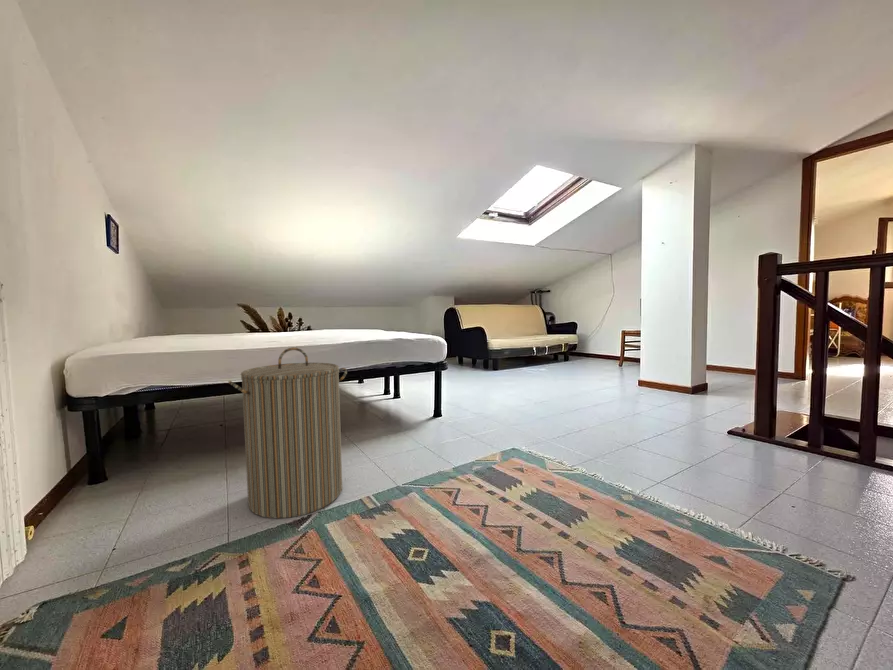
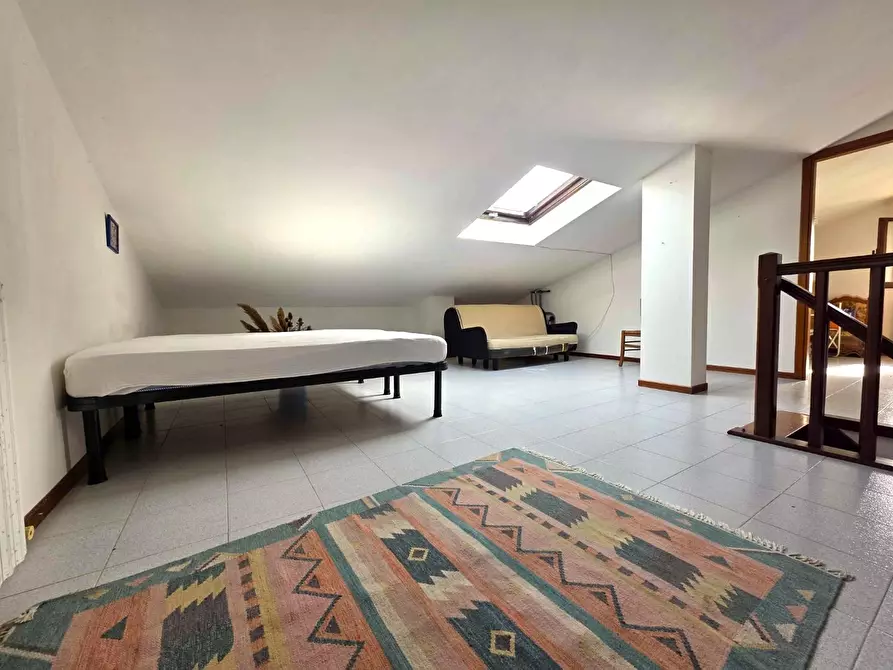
- laundry hamper (294, 422)
